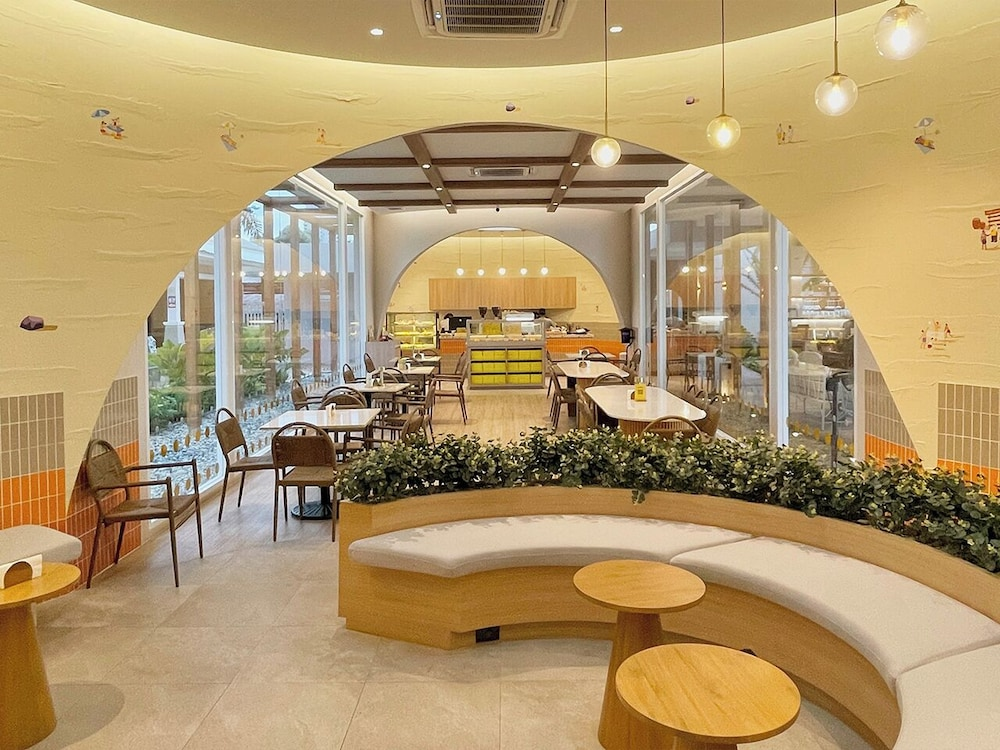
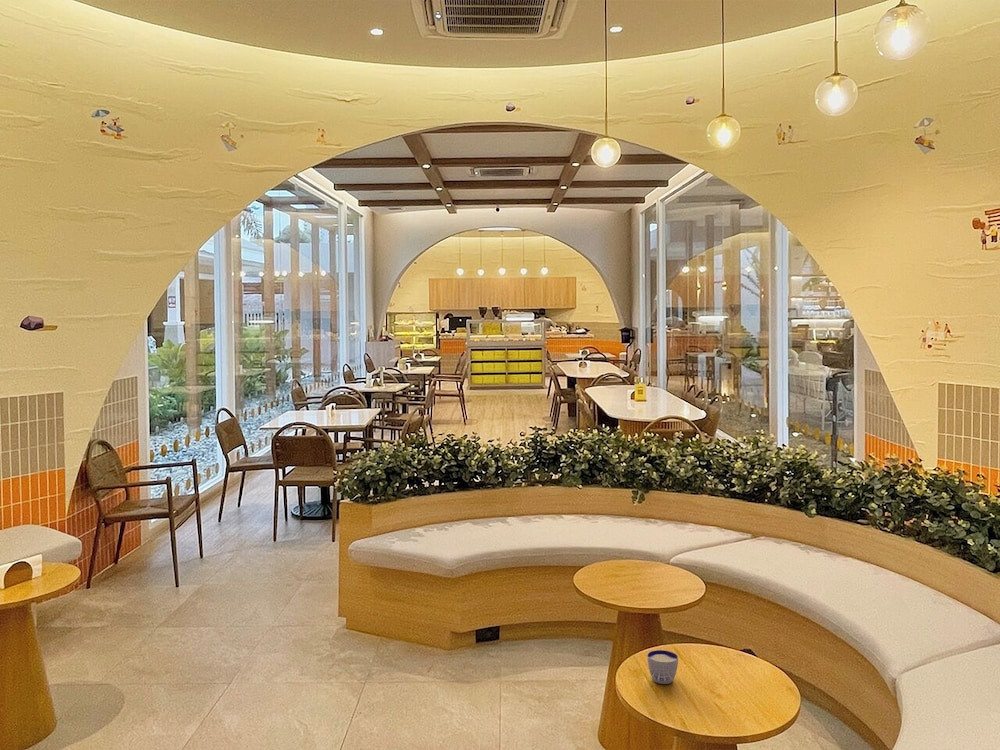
+ cup (662, 665)
